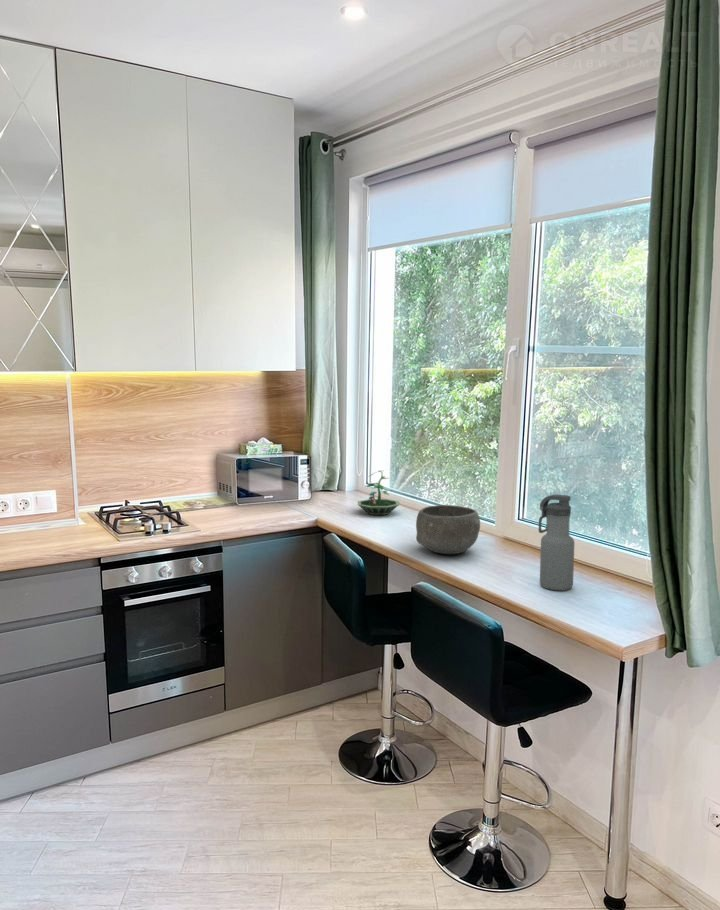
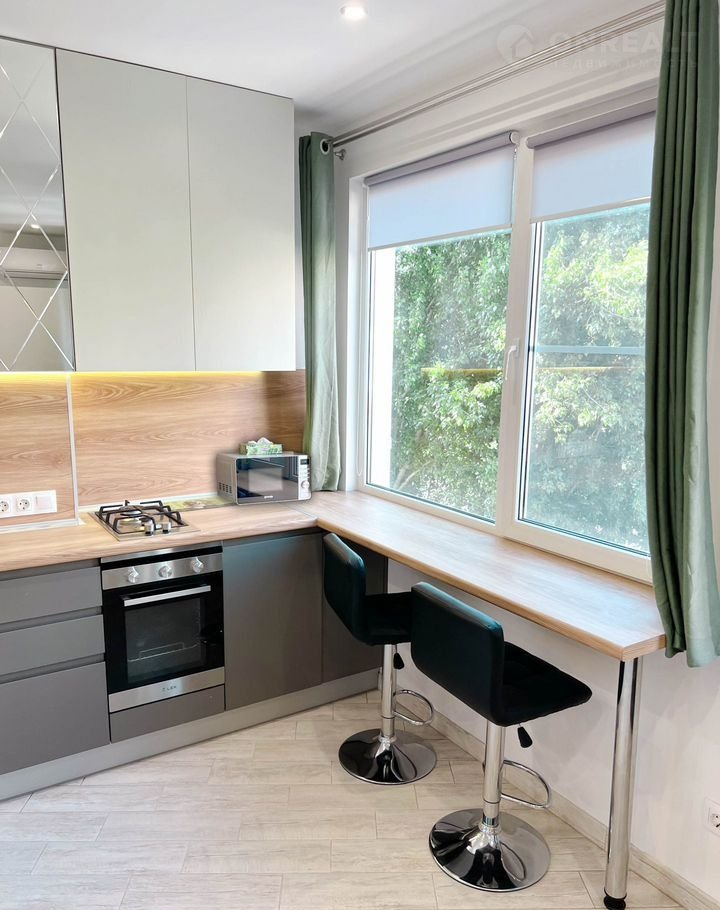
- bowl (447, 530)
- terrarium (379, 480)
- water bottle (556, 541)
